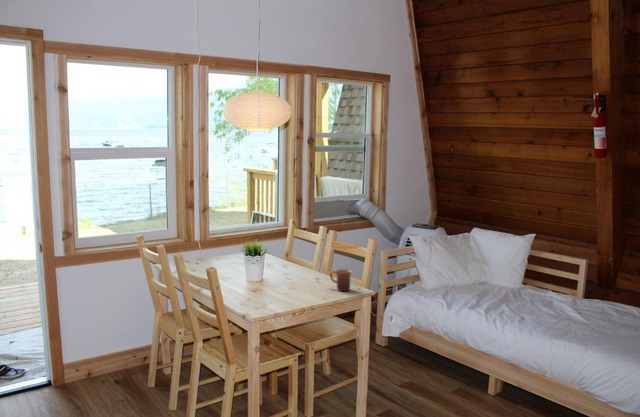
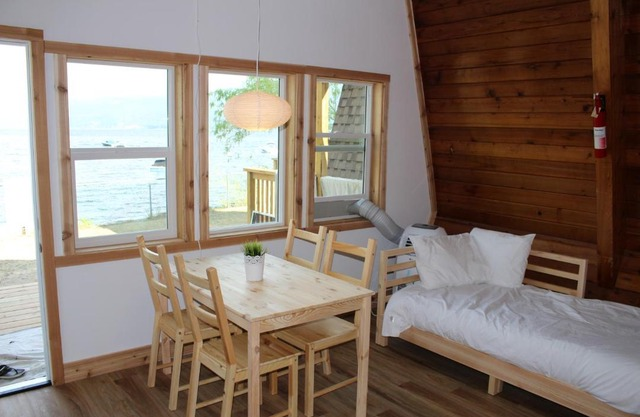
- mug (340, 280)
